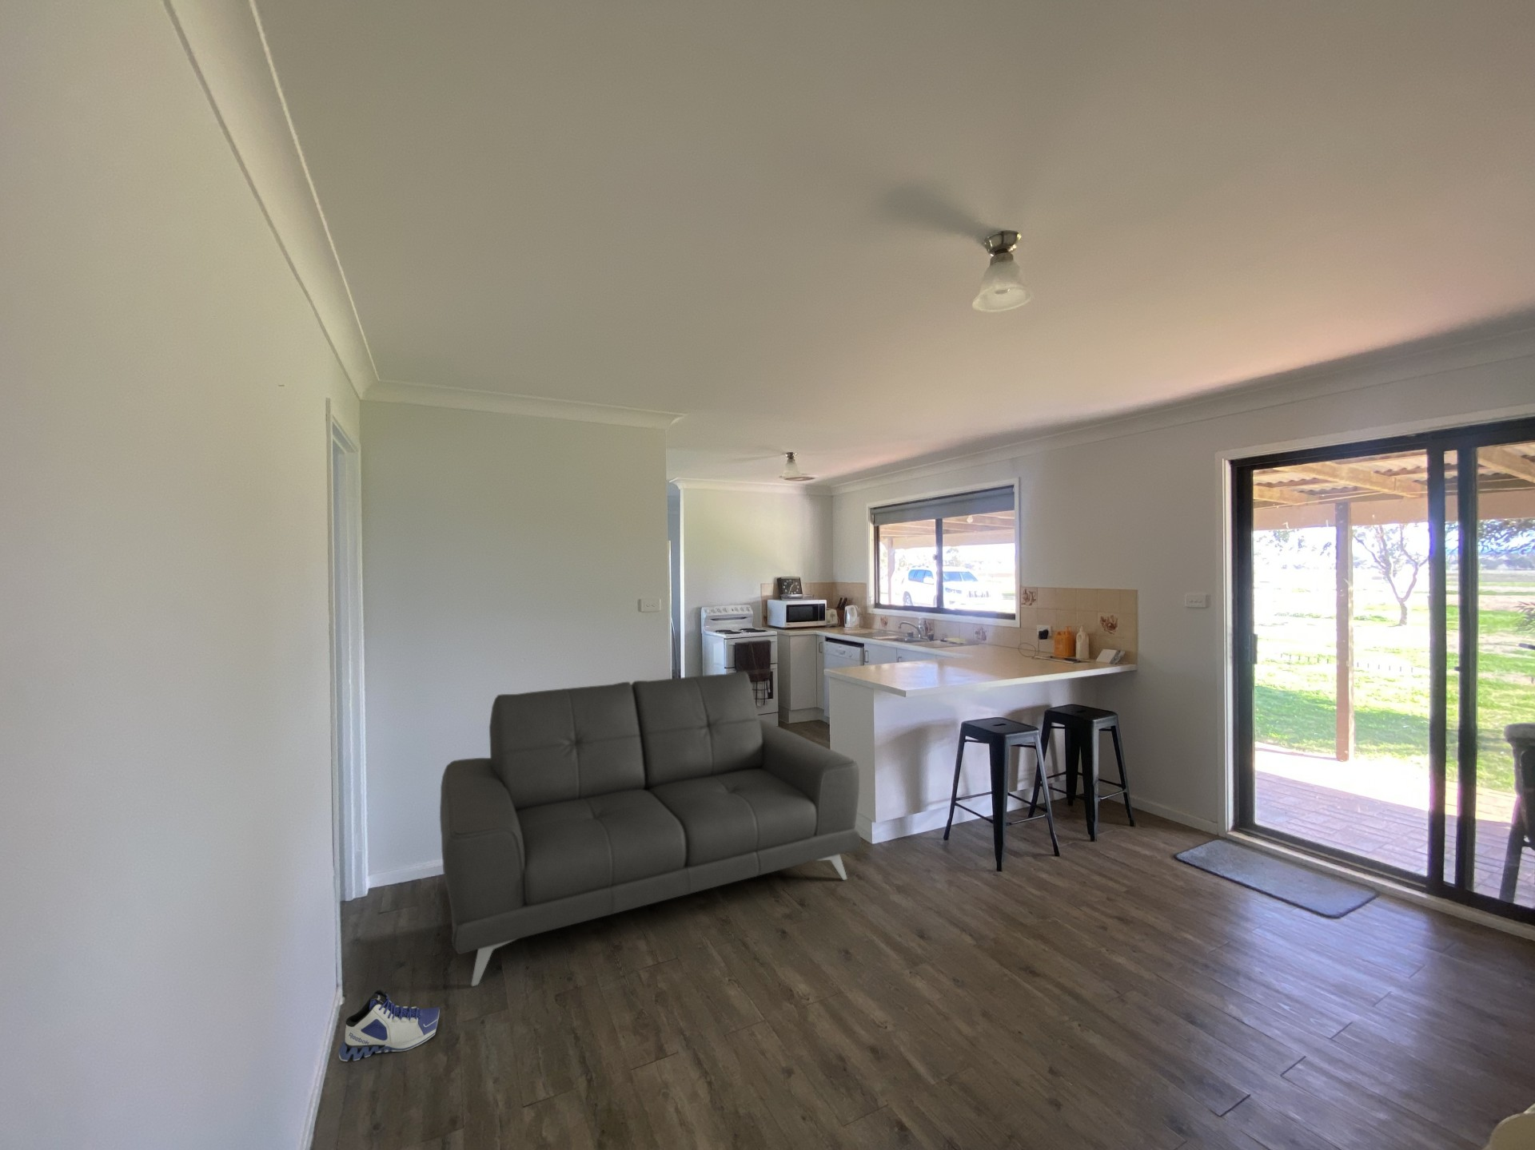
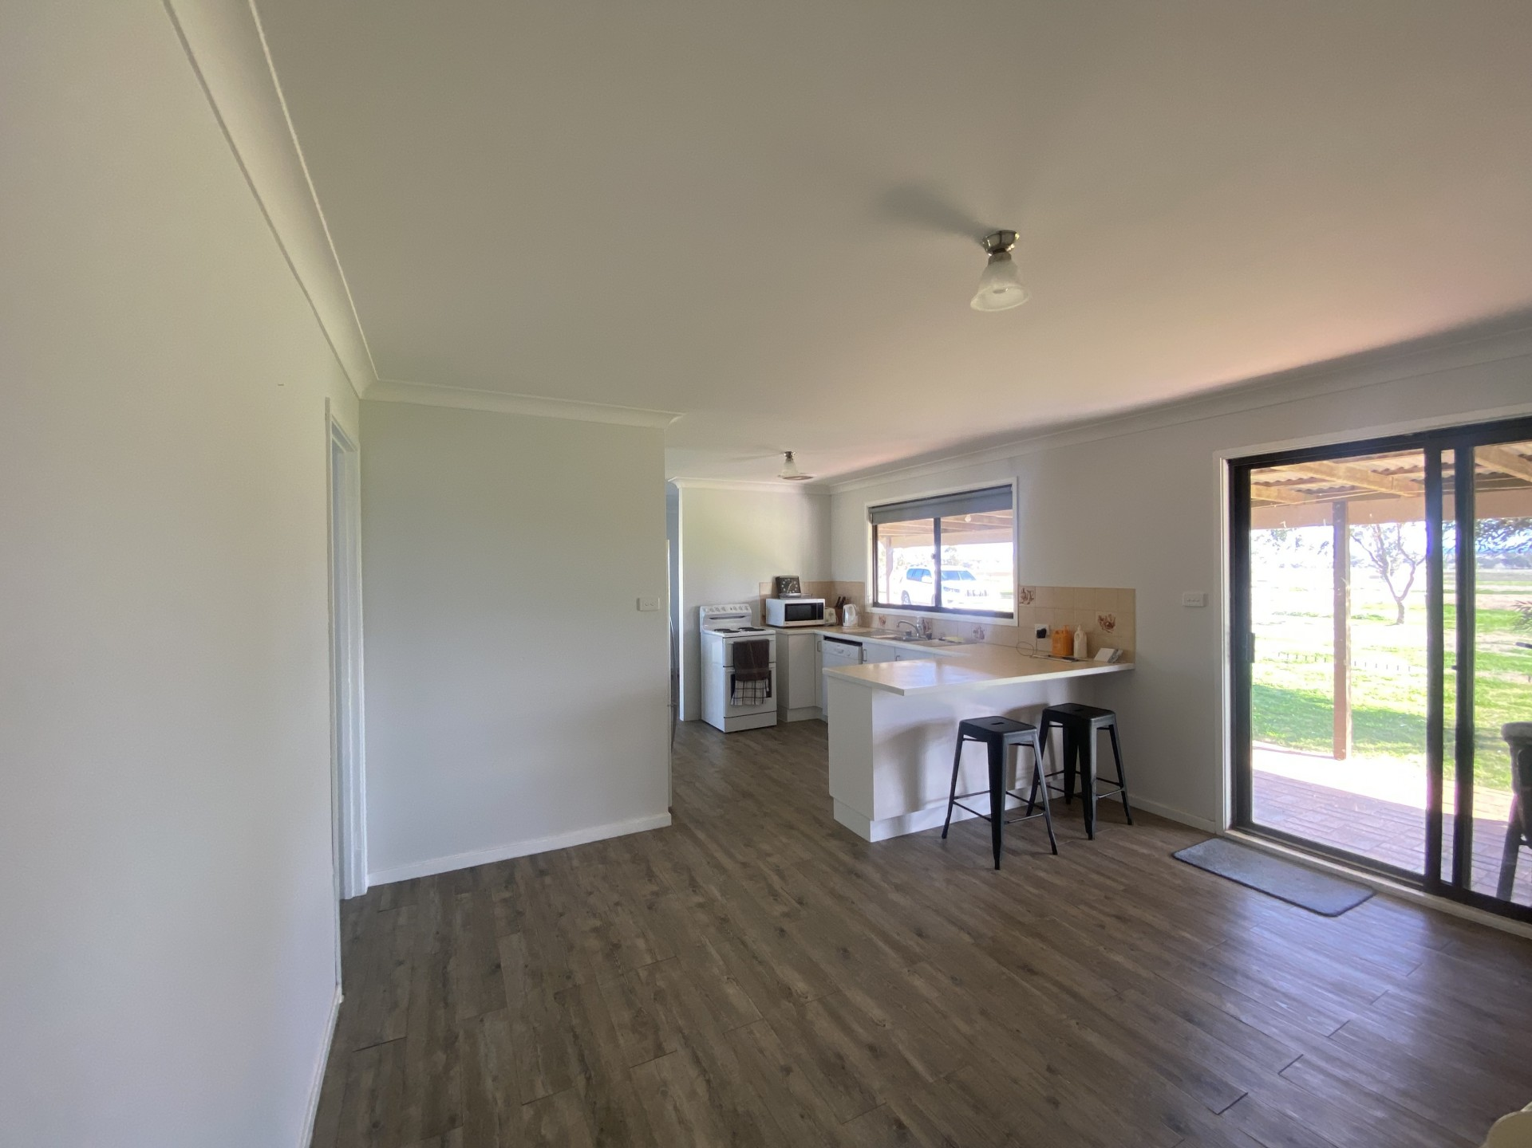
- sneaker (390, 1020)
- sofa (650, 784)
